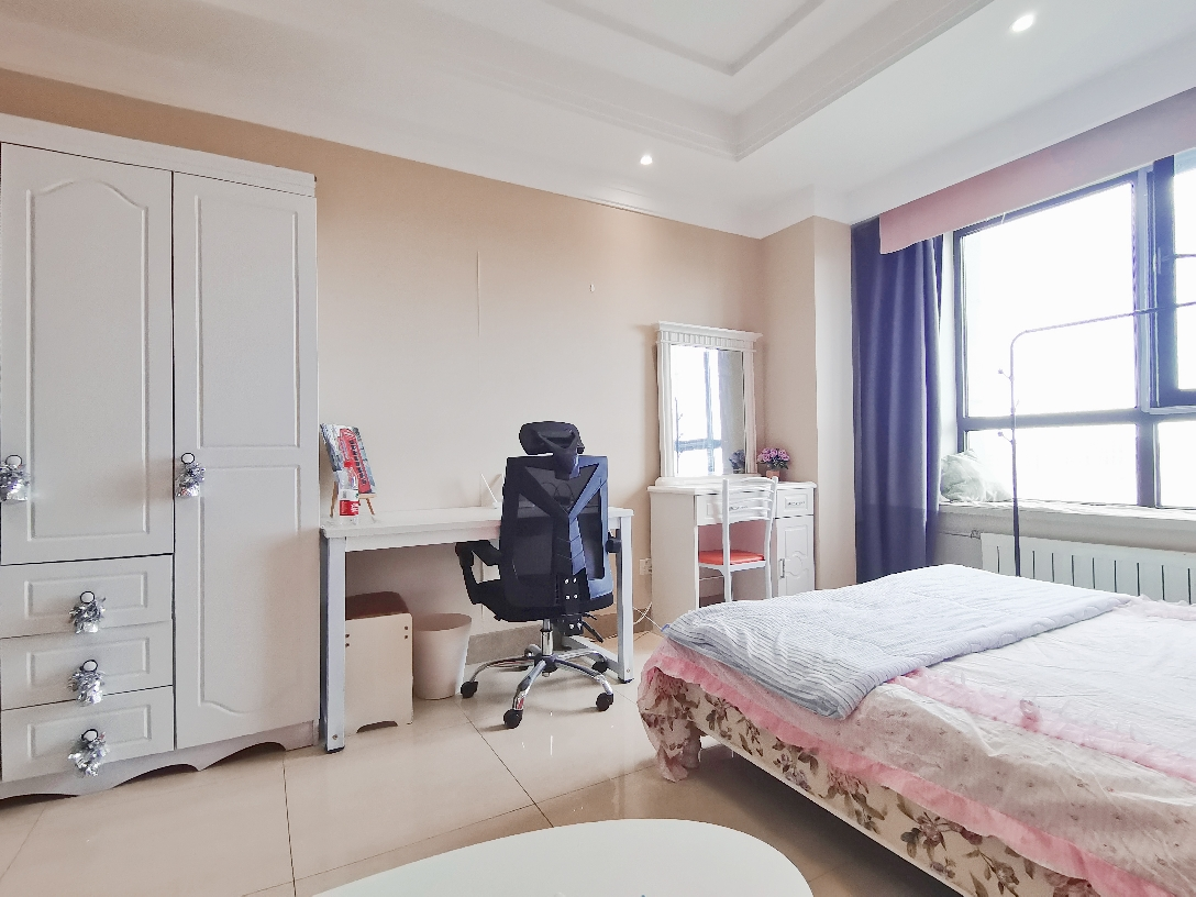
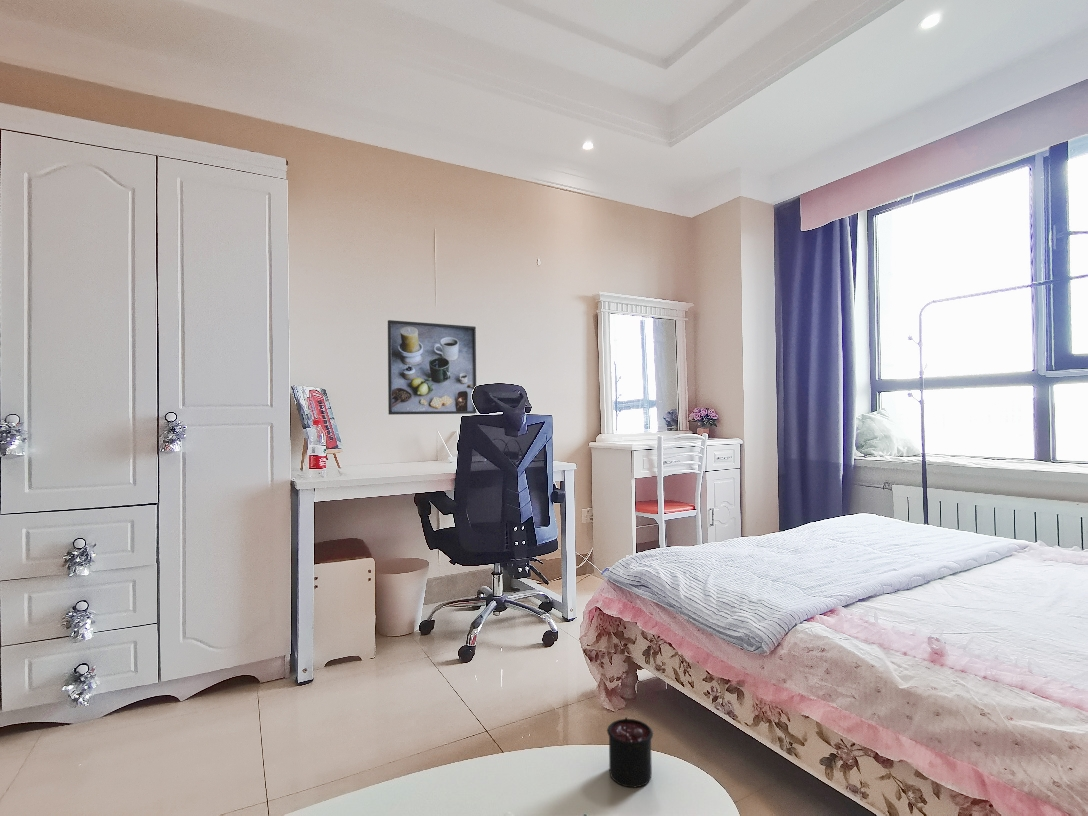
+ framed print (433, 368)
+ candle (630, 741)
